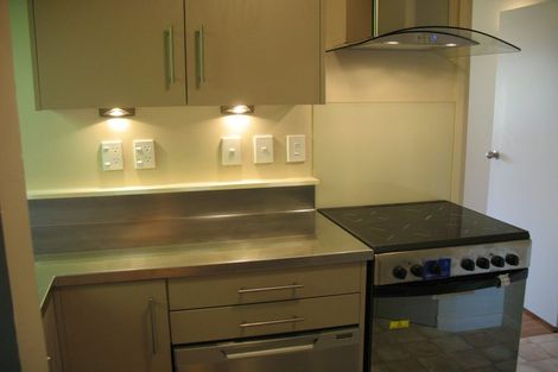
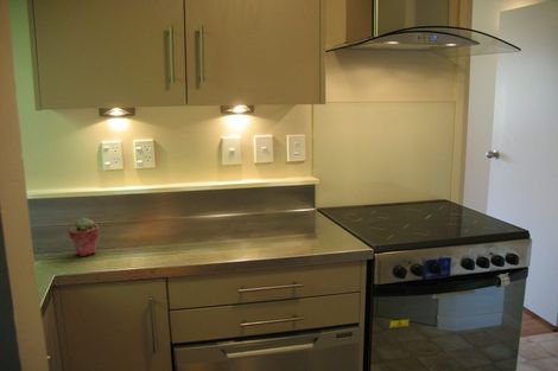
+ potted succulent (84, 235)
